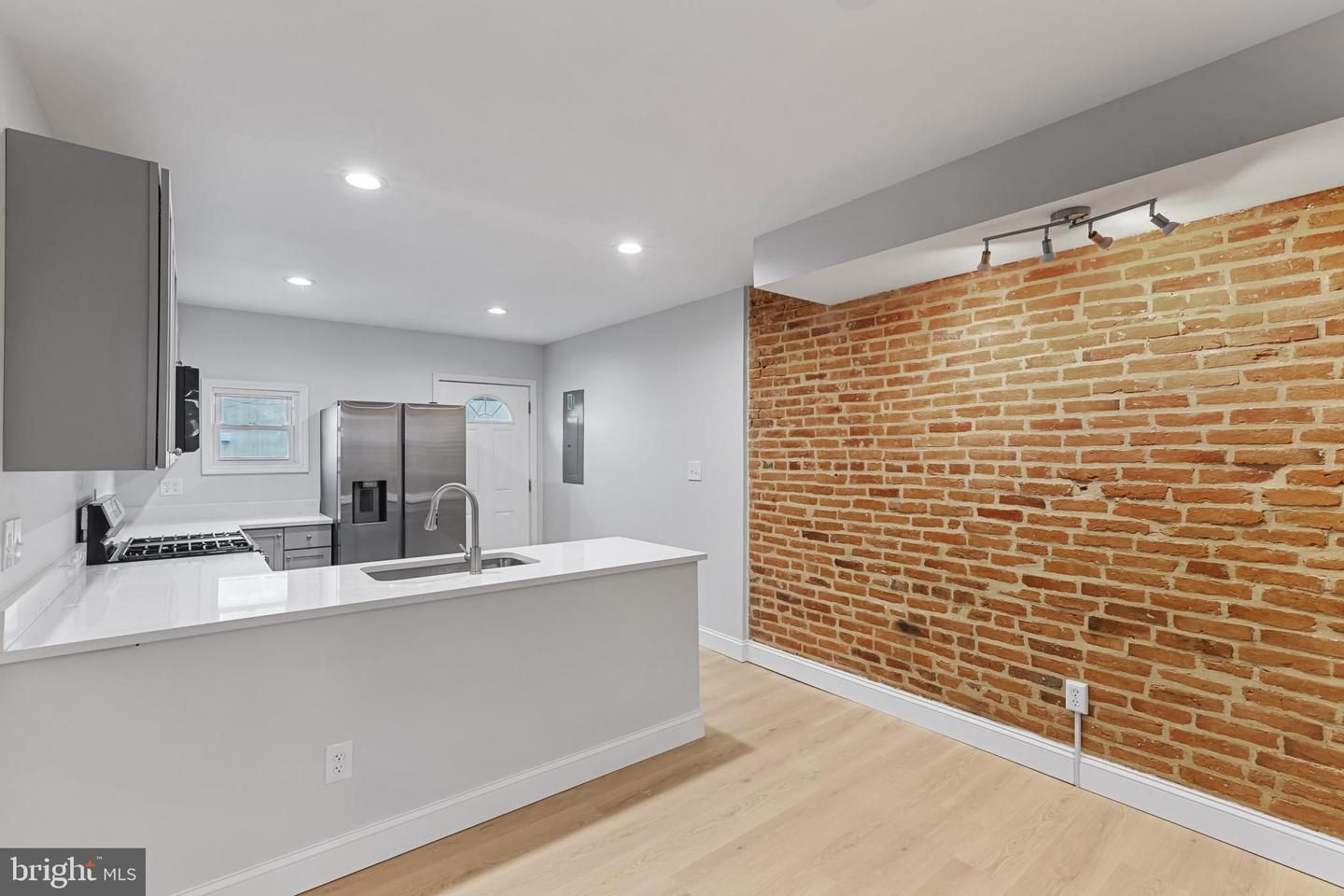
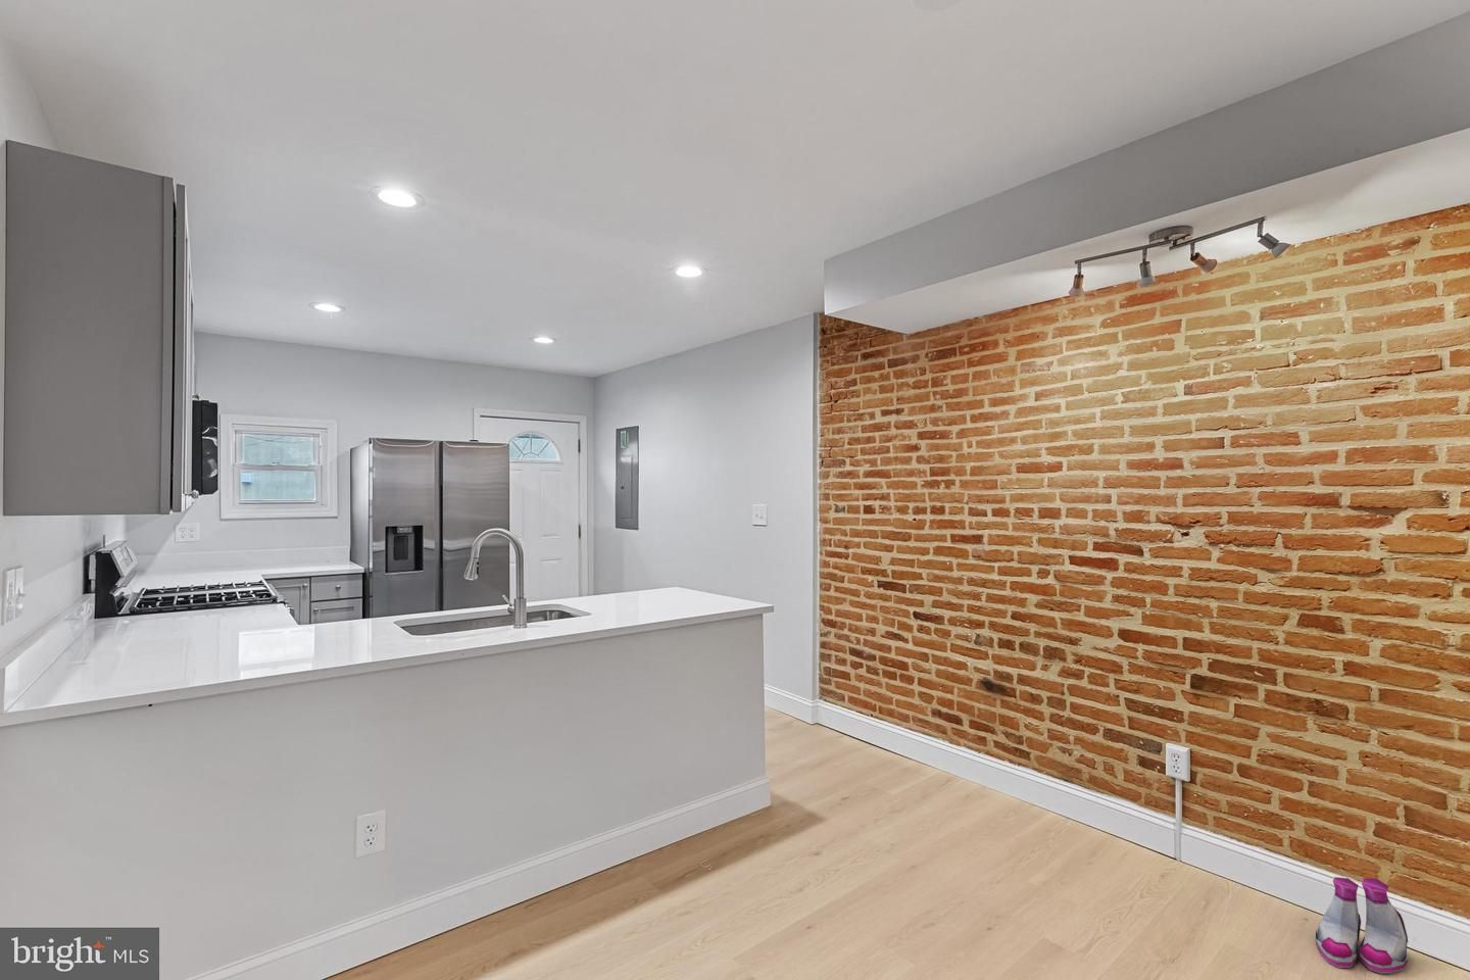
+ boots (1358, 917)
